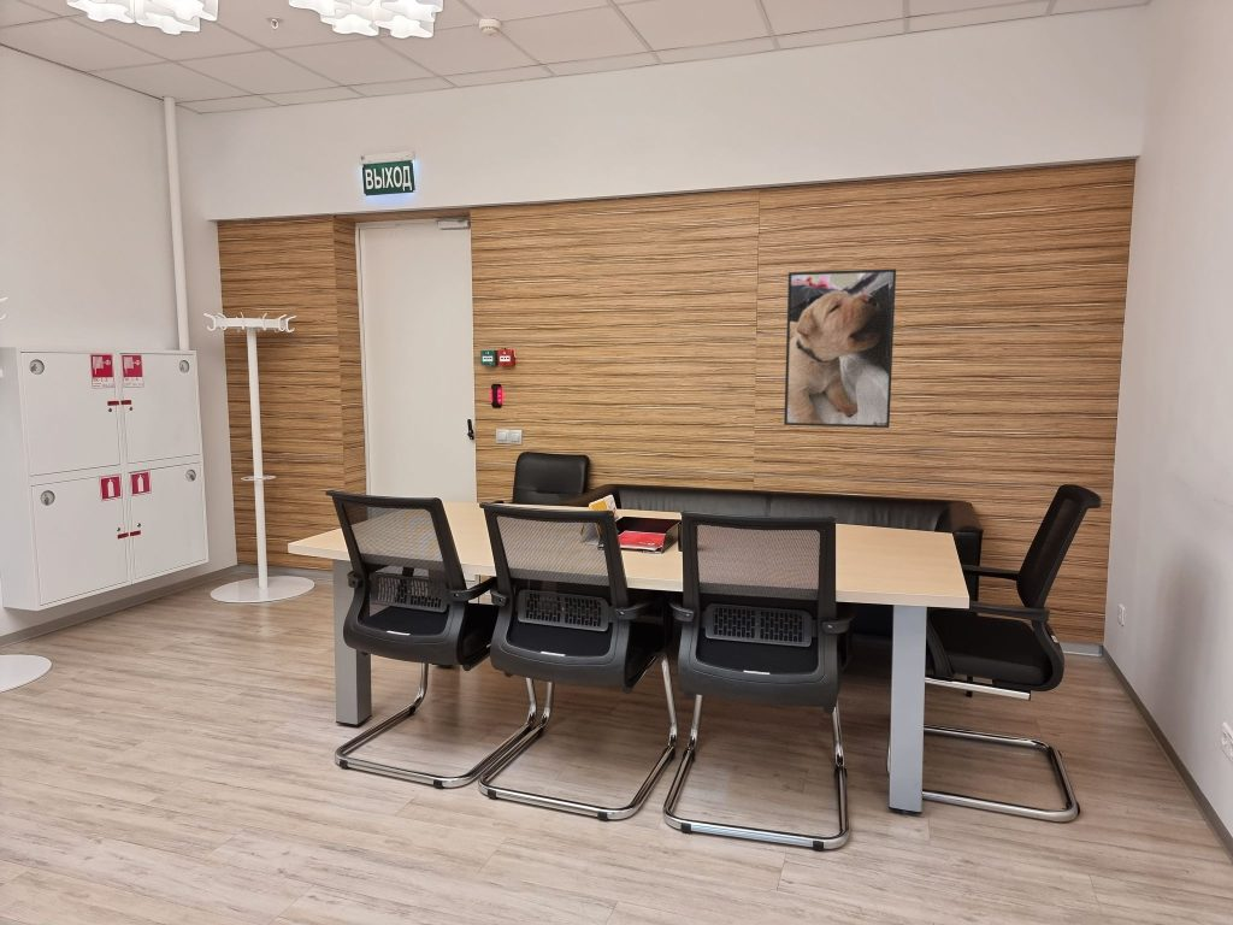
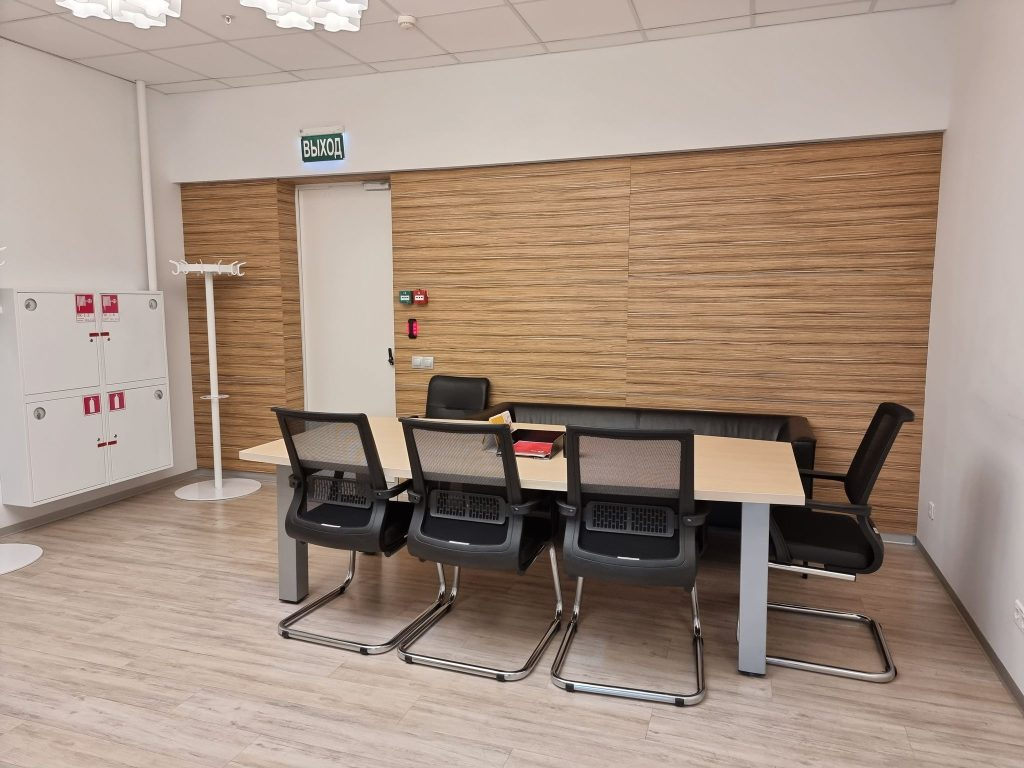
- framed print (838, 349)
